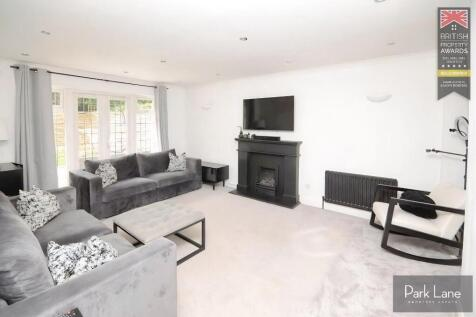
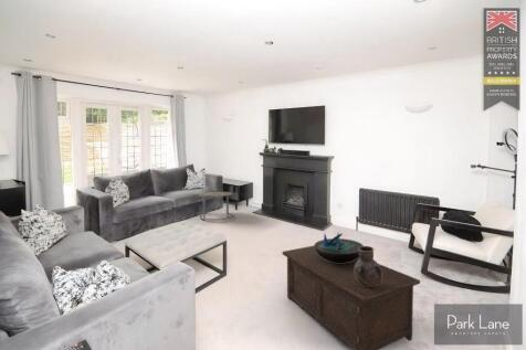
+ cabinet (340, 290)
+ side table (215, 195)
+ decorative bowl (338, 245)
+ vase (368, 265)
